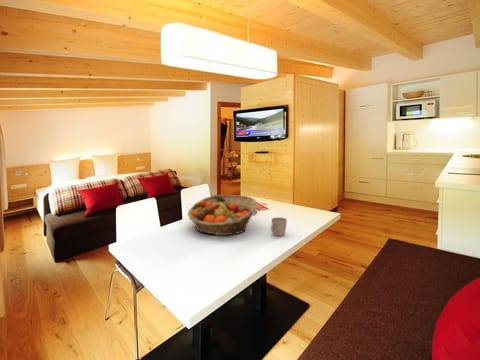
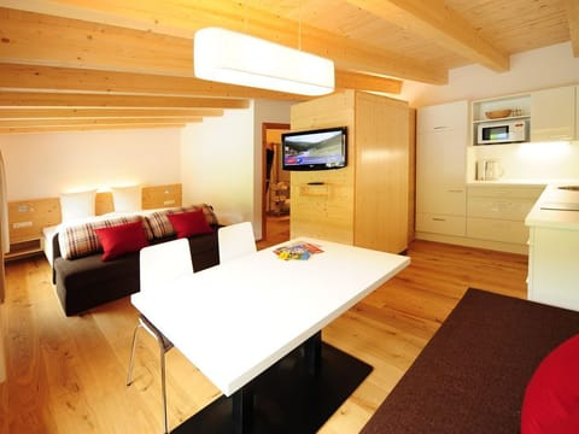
- mug (277, 227)
- fruit basket (222, 213)
